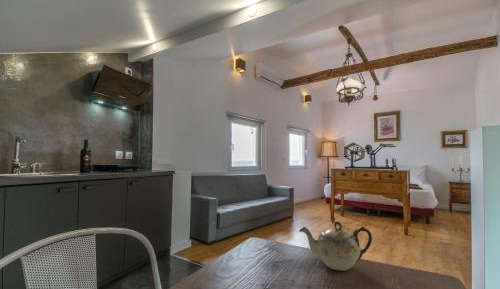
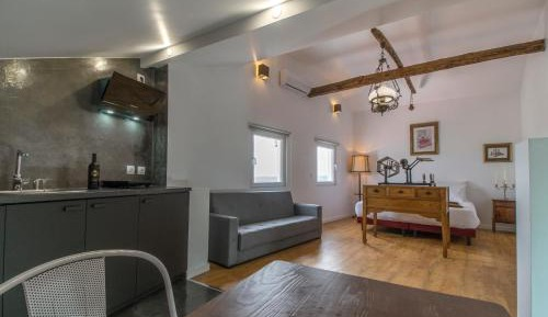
- teapot (334, 243)
